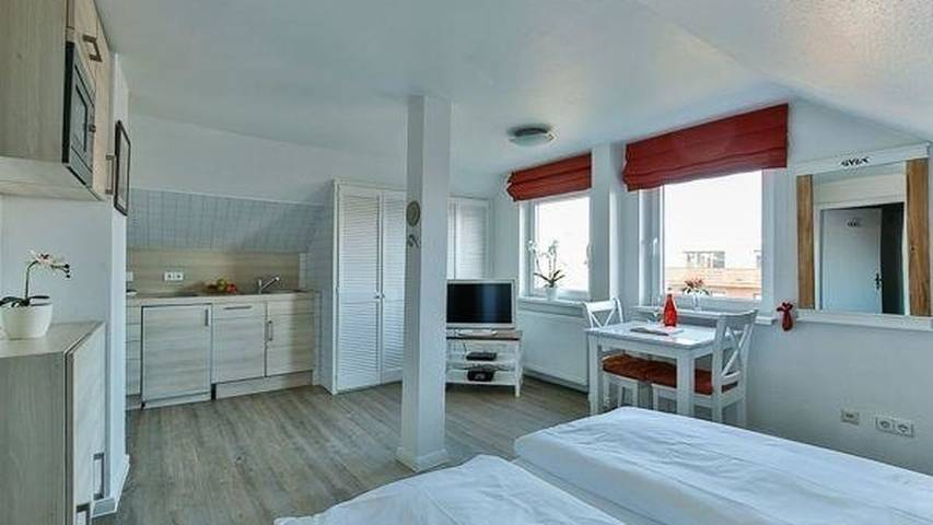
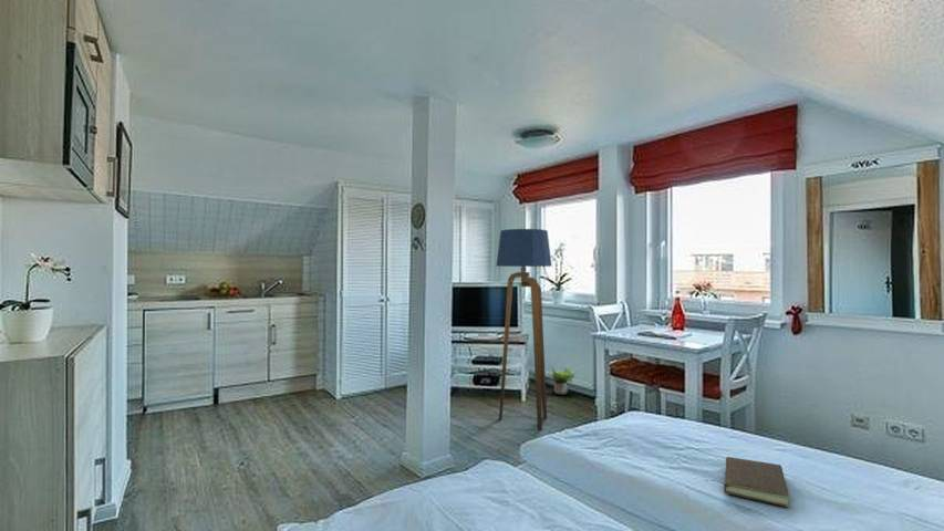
+ book (745, 477)
+ potted plant (561, 381)
+ floor lamp (532, 325)
